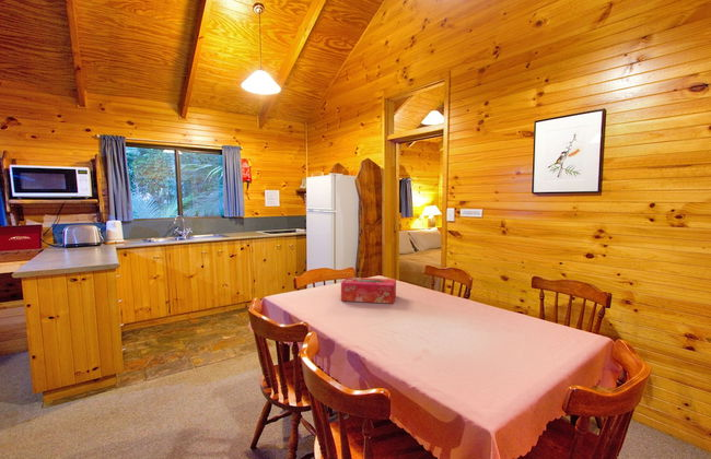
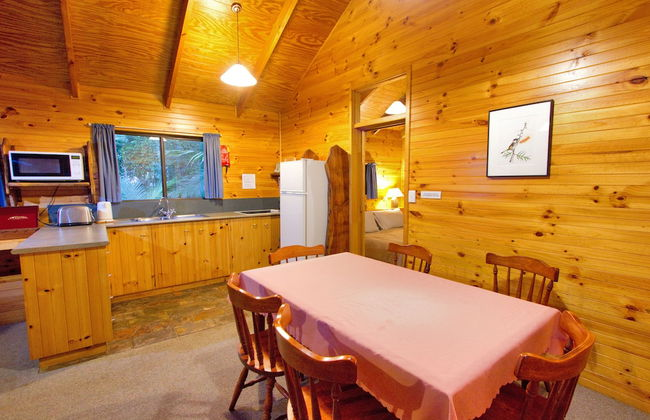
- tissue box (369, 290)
